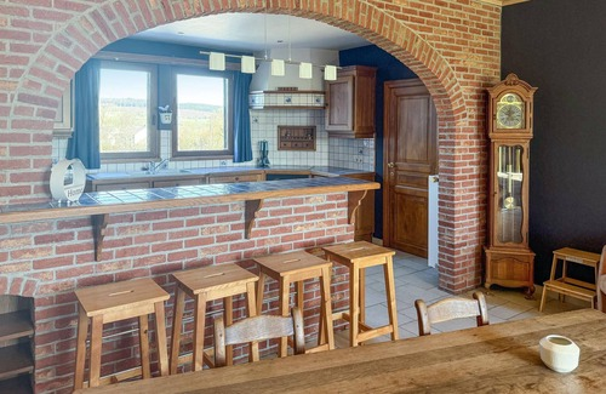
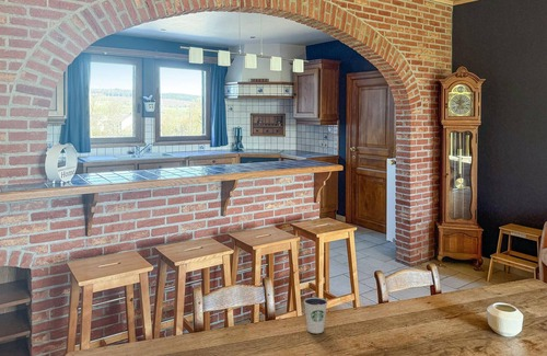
+ dixie cup (315, 315)
